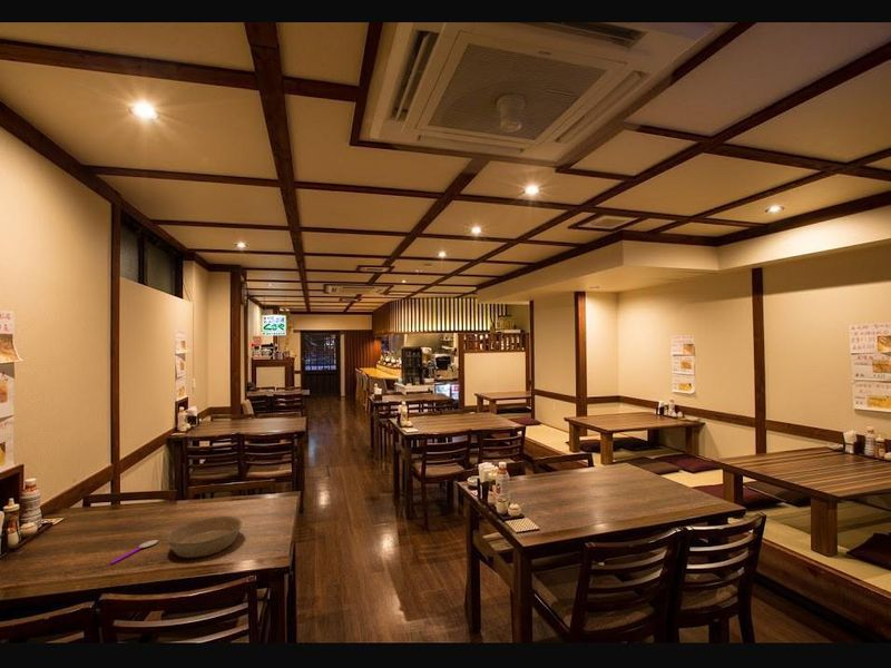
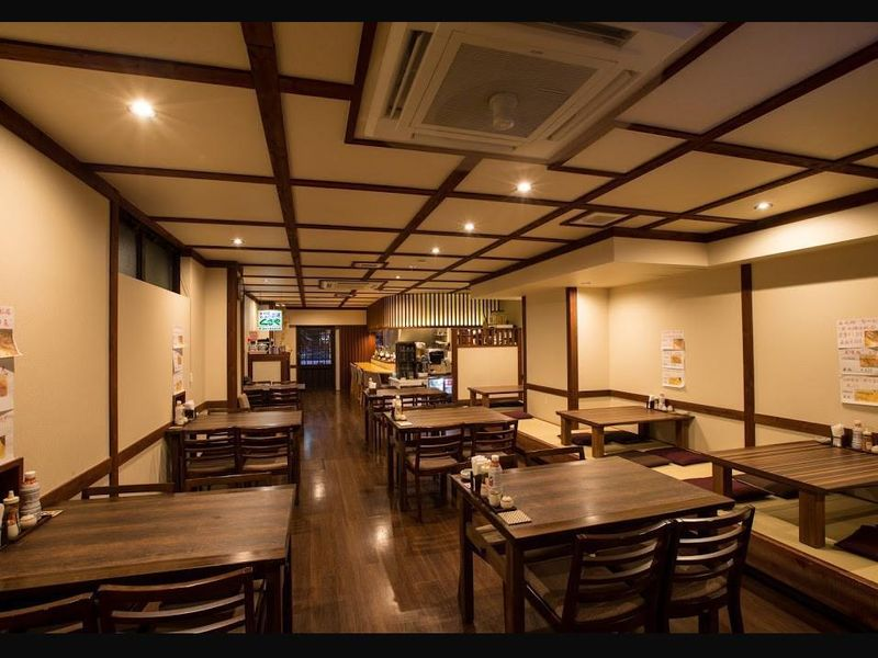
- spoon (135, 550)
- bowl (205, 536)
